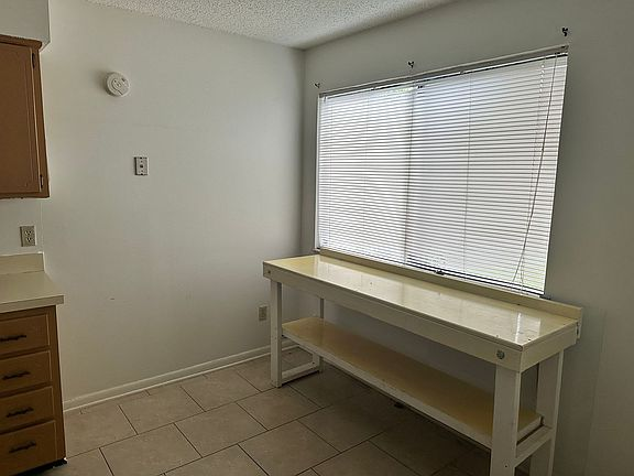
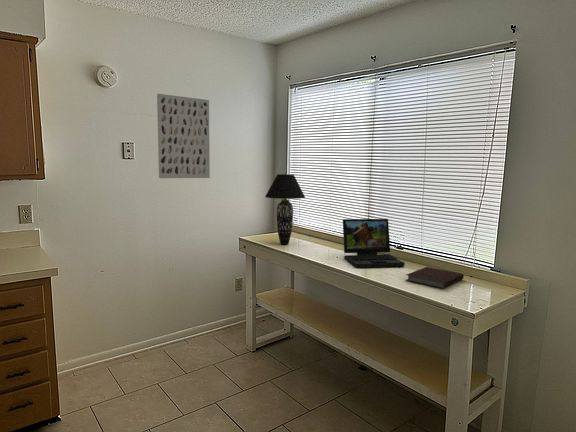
+ table lamp (285, 209)
+ wall art (184, 138)
+ notebook (434, 277)
+ laptop (372, 241)
